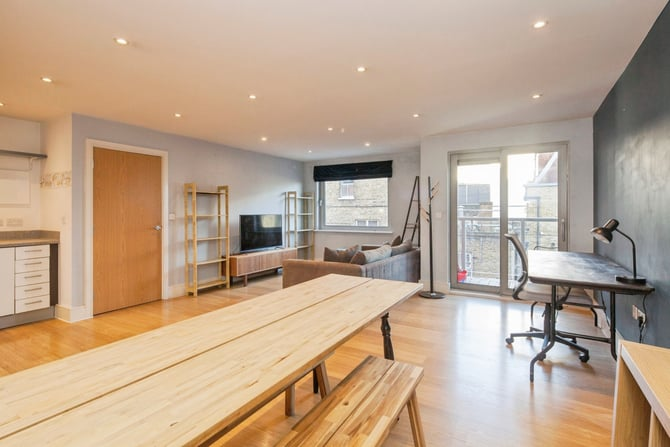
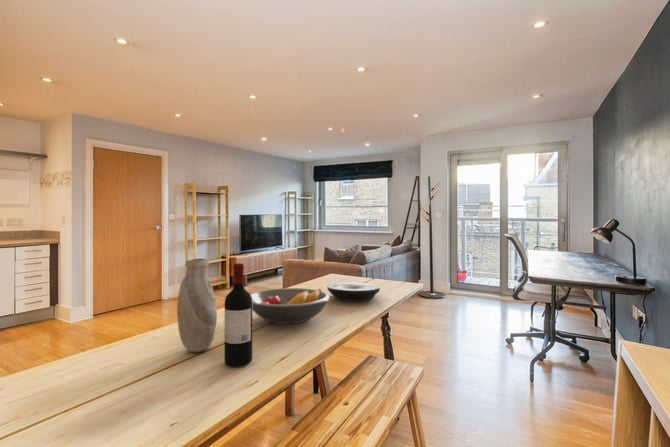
+ vase (197, 304)
+ fruit bowl (288, 304)
+ wine bottle (238, 312)
+ plate (353, 291)
